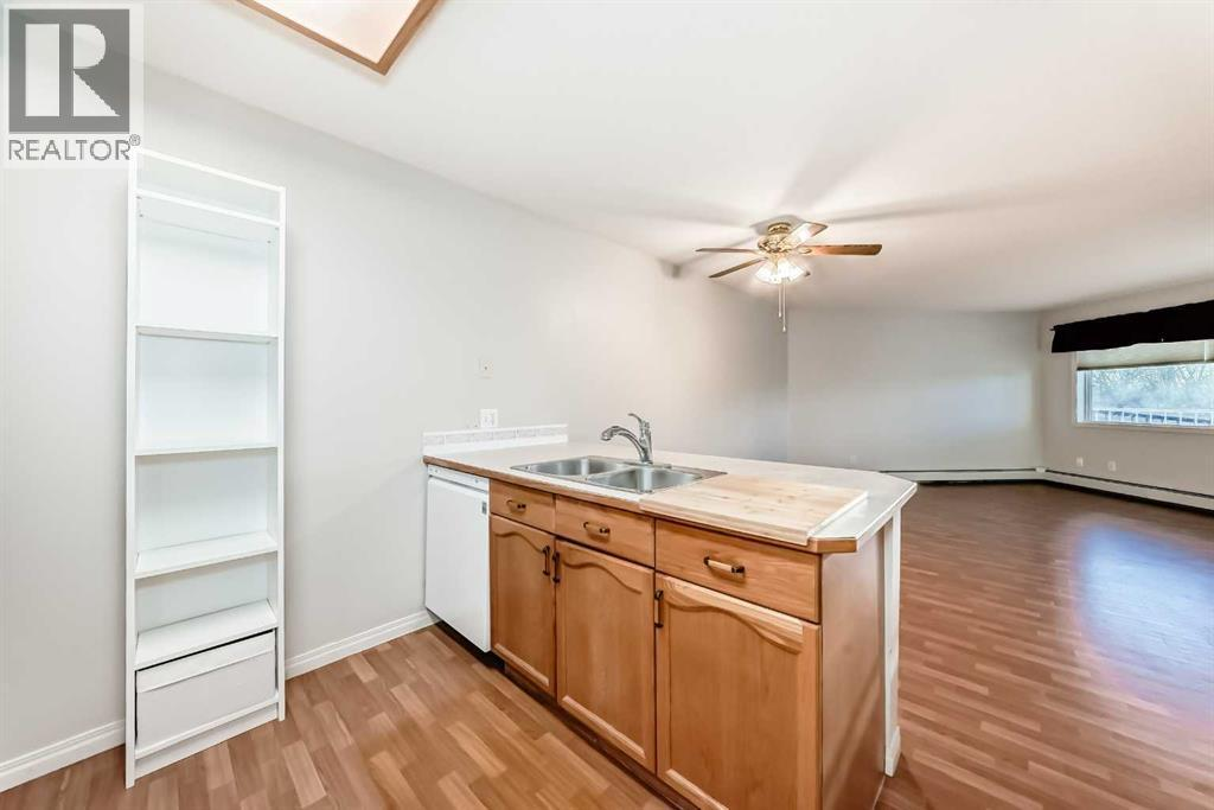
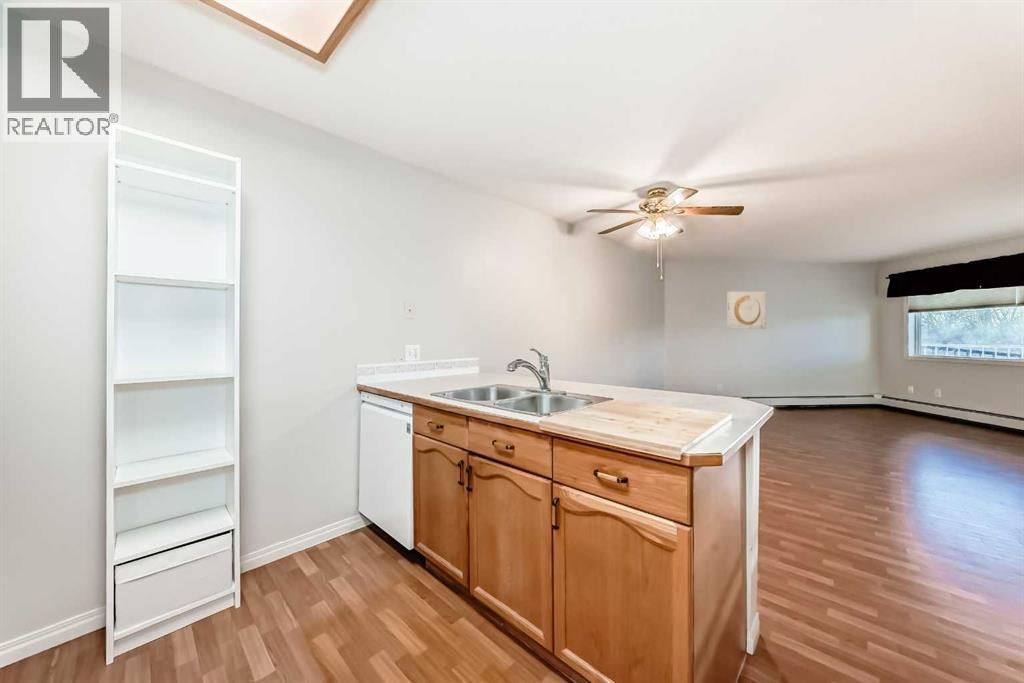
+ wall art (746, 310)
